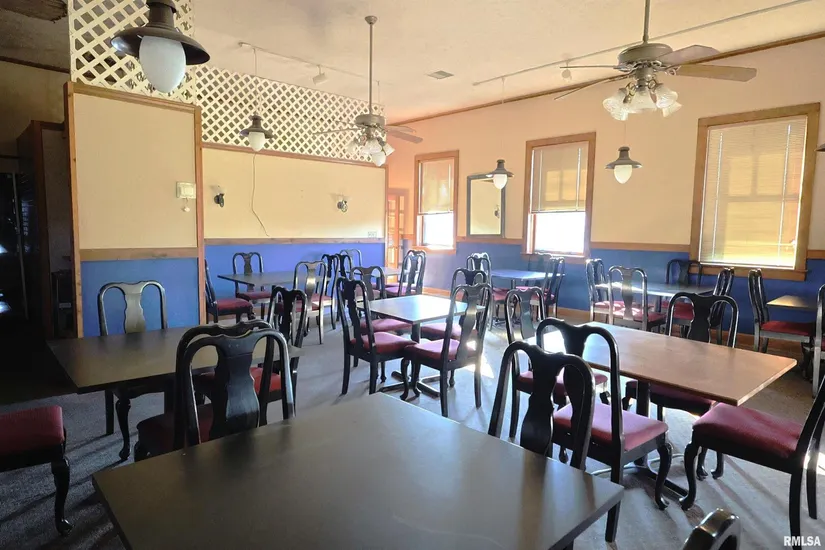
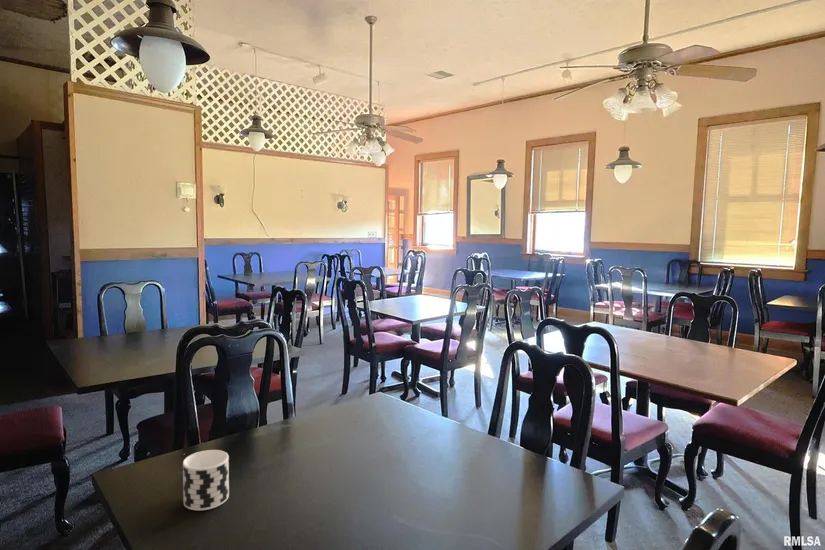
+ cup (208, 475)
